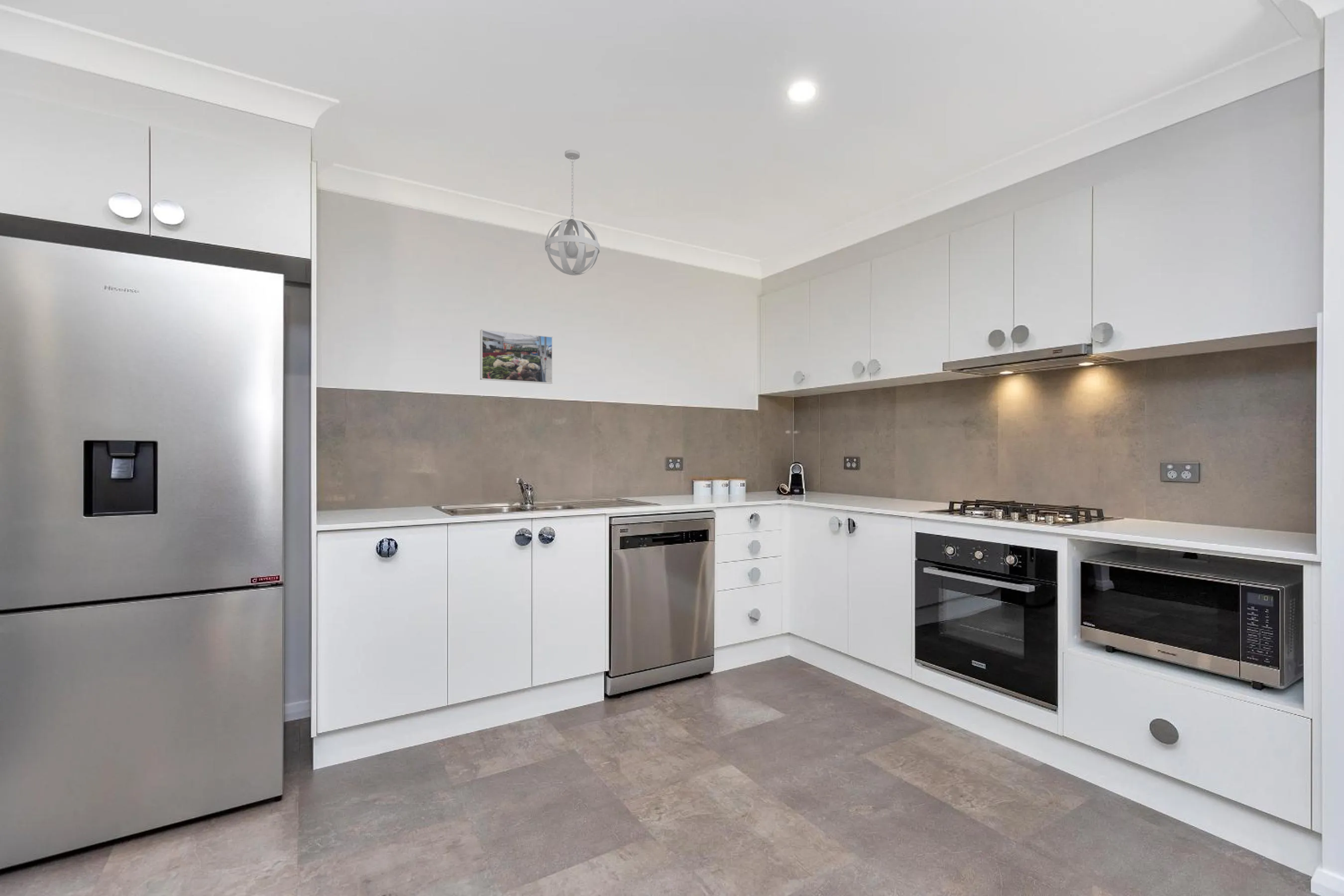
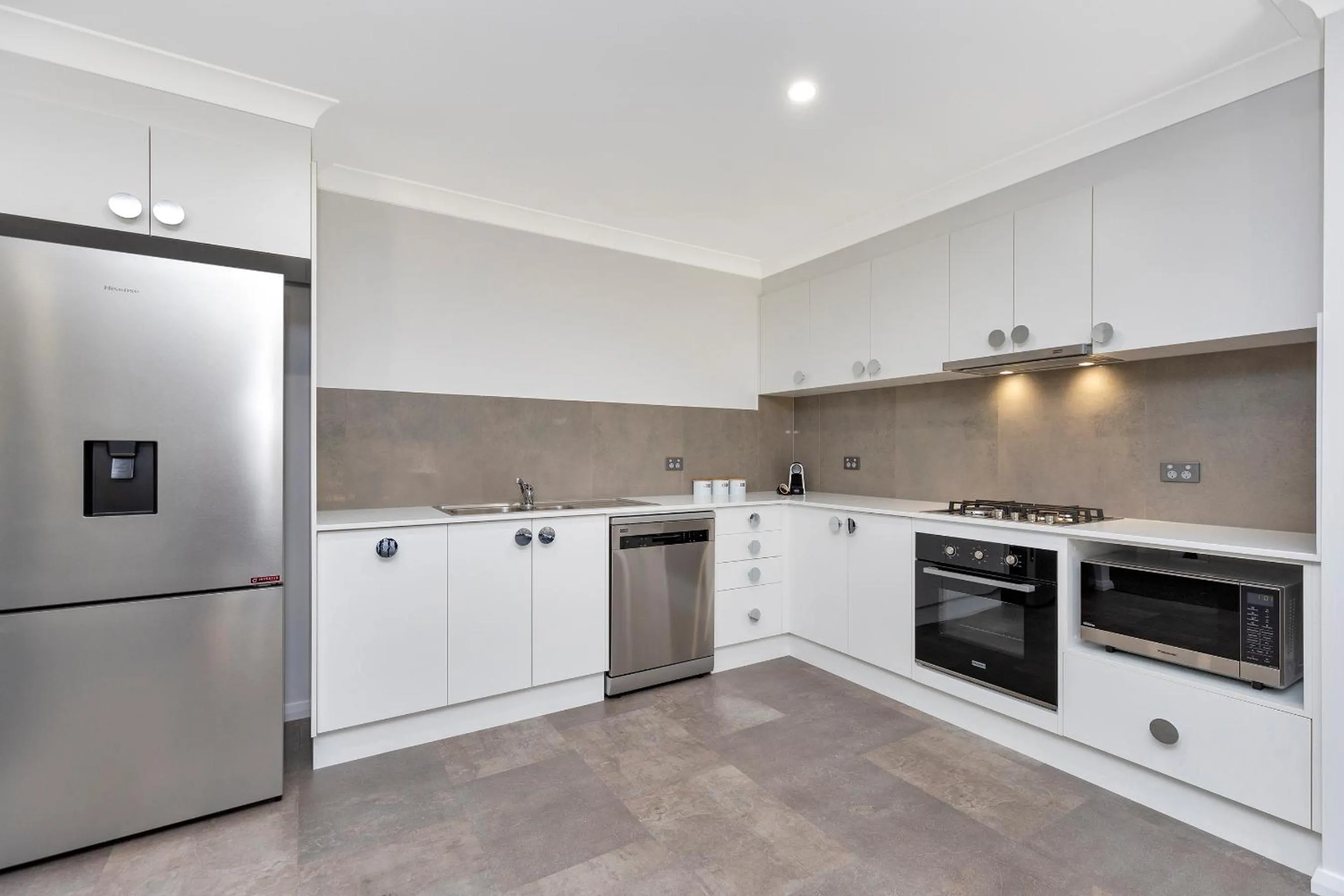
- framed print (517, 357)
- pendant light (572, 214)
